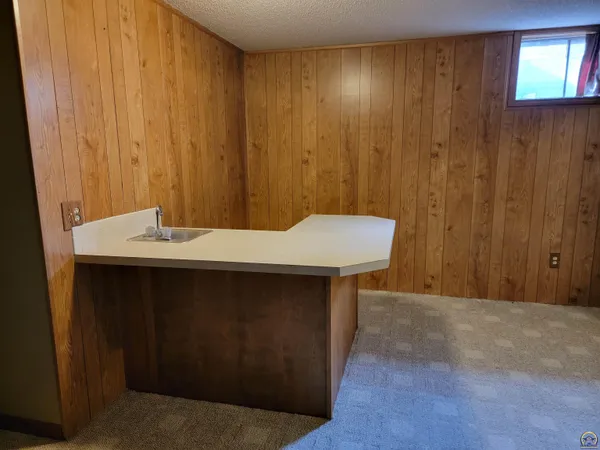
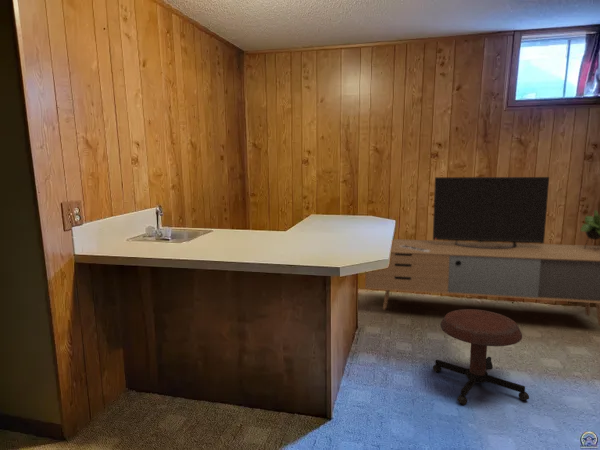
+ stool (479, 352)
+ media console (486, 246)
